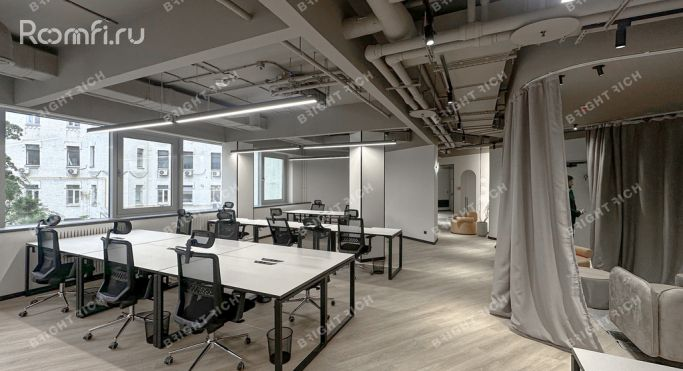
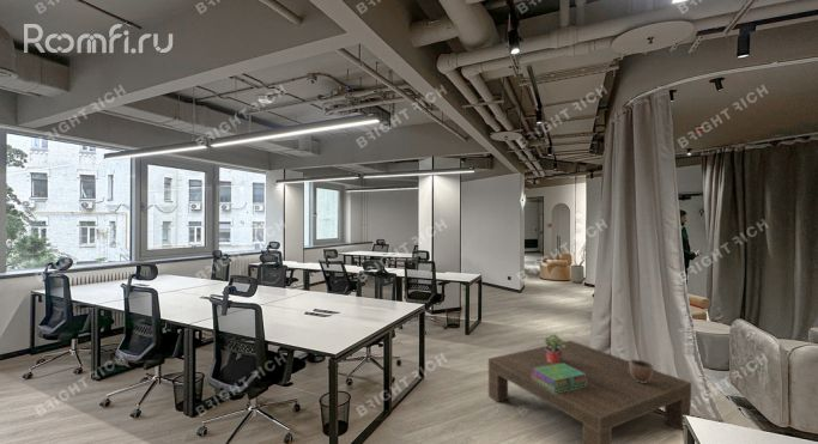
+ potted plant (555, 347)
+ stack of books (558, 376)
+ decorative bowl (641, 372)
+ coffee table (581, 389)
